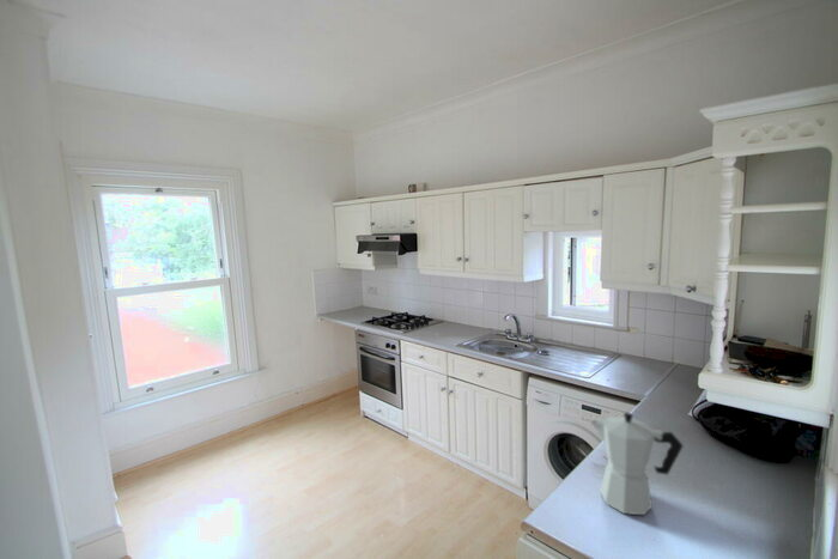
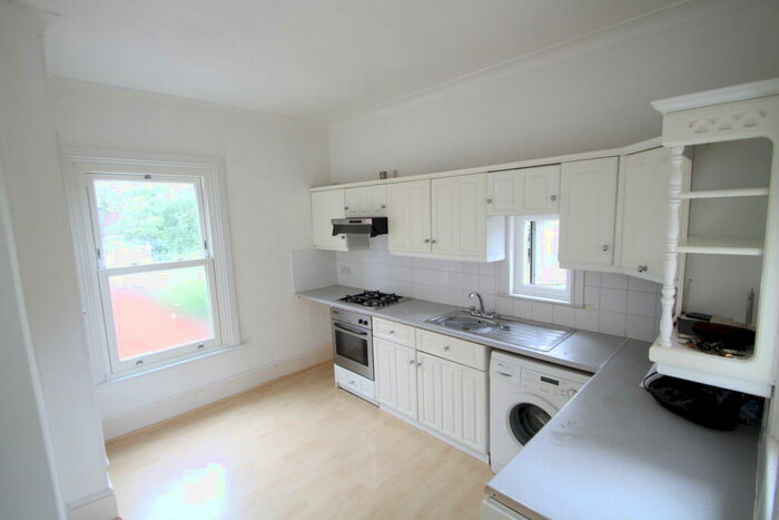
- moka pot (632, 458)
